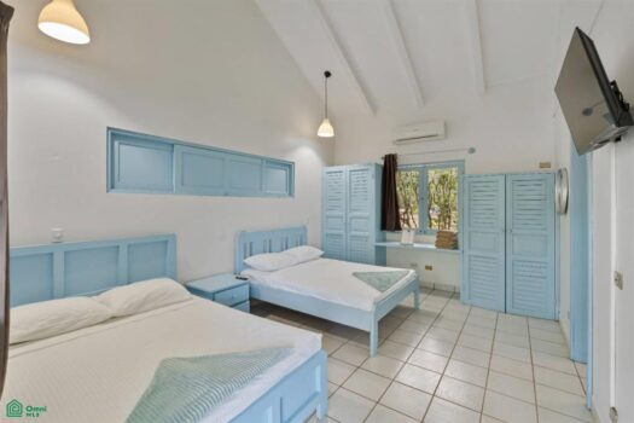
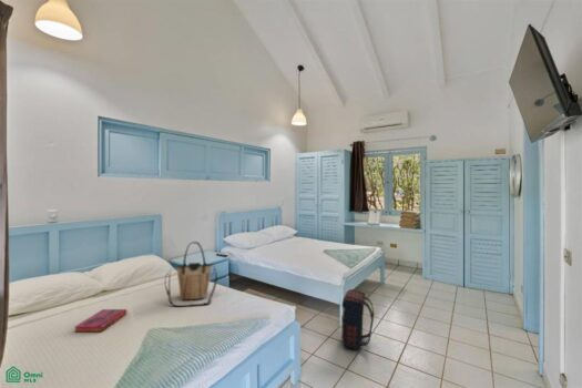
+ hardback book (102, 319)
+ tote bag (191, 270)
+ satchel (357, 317)
